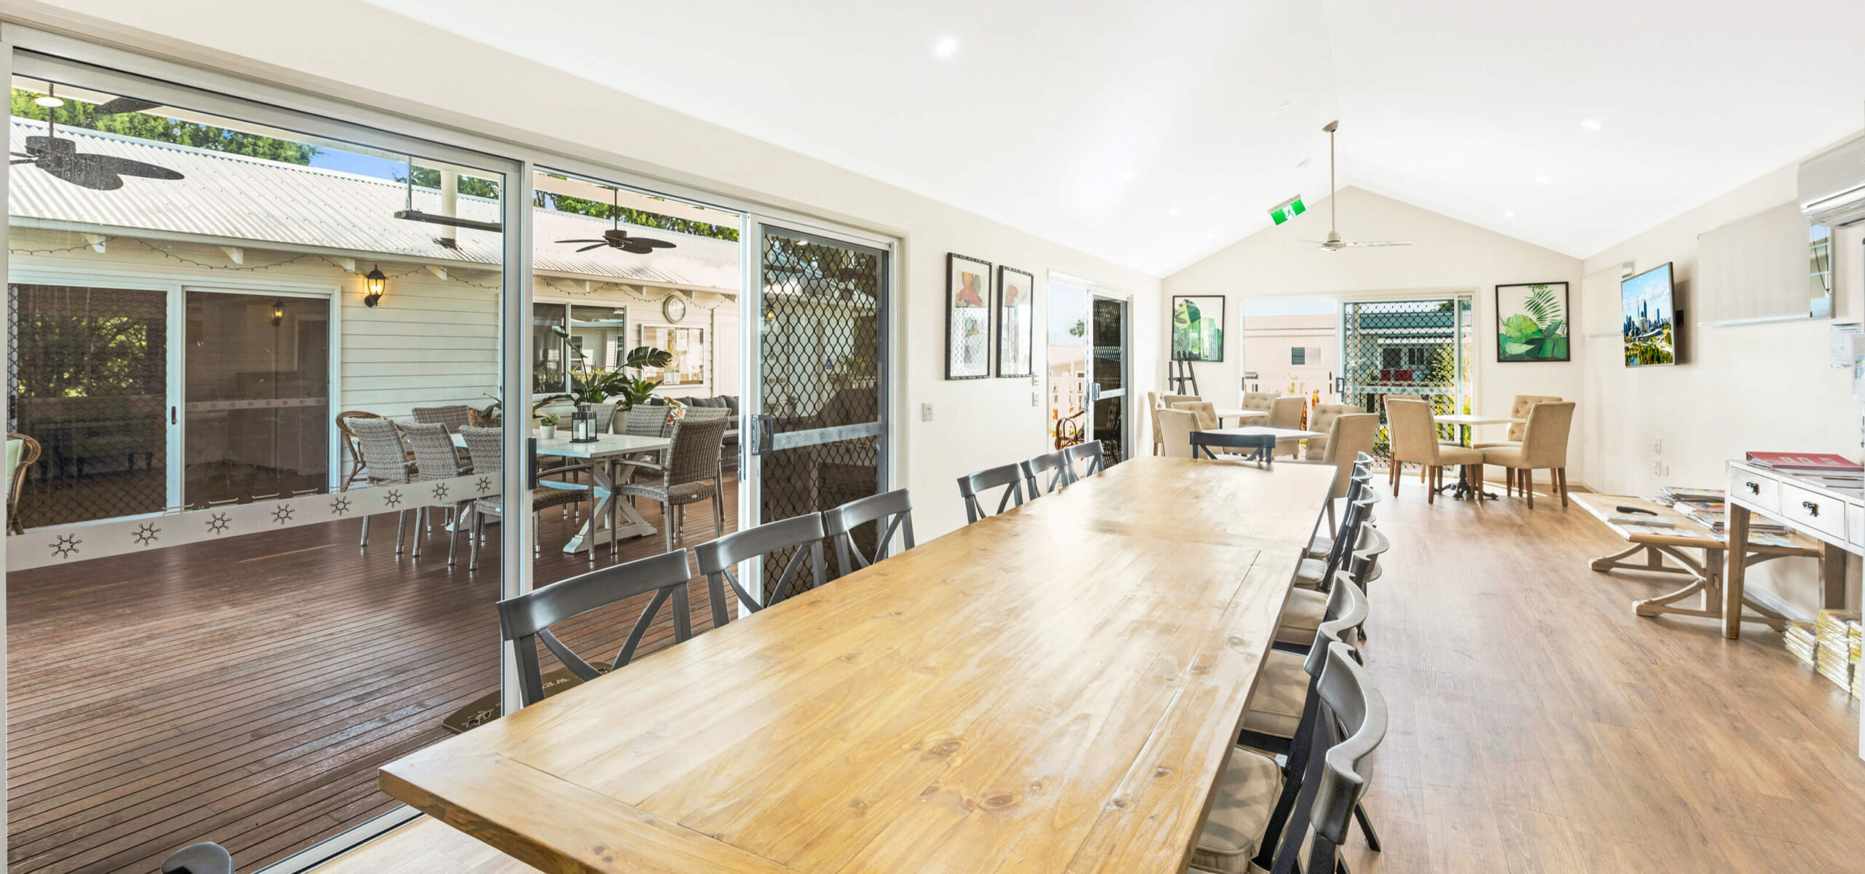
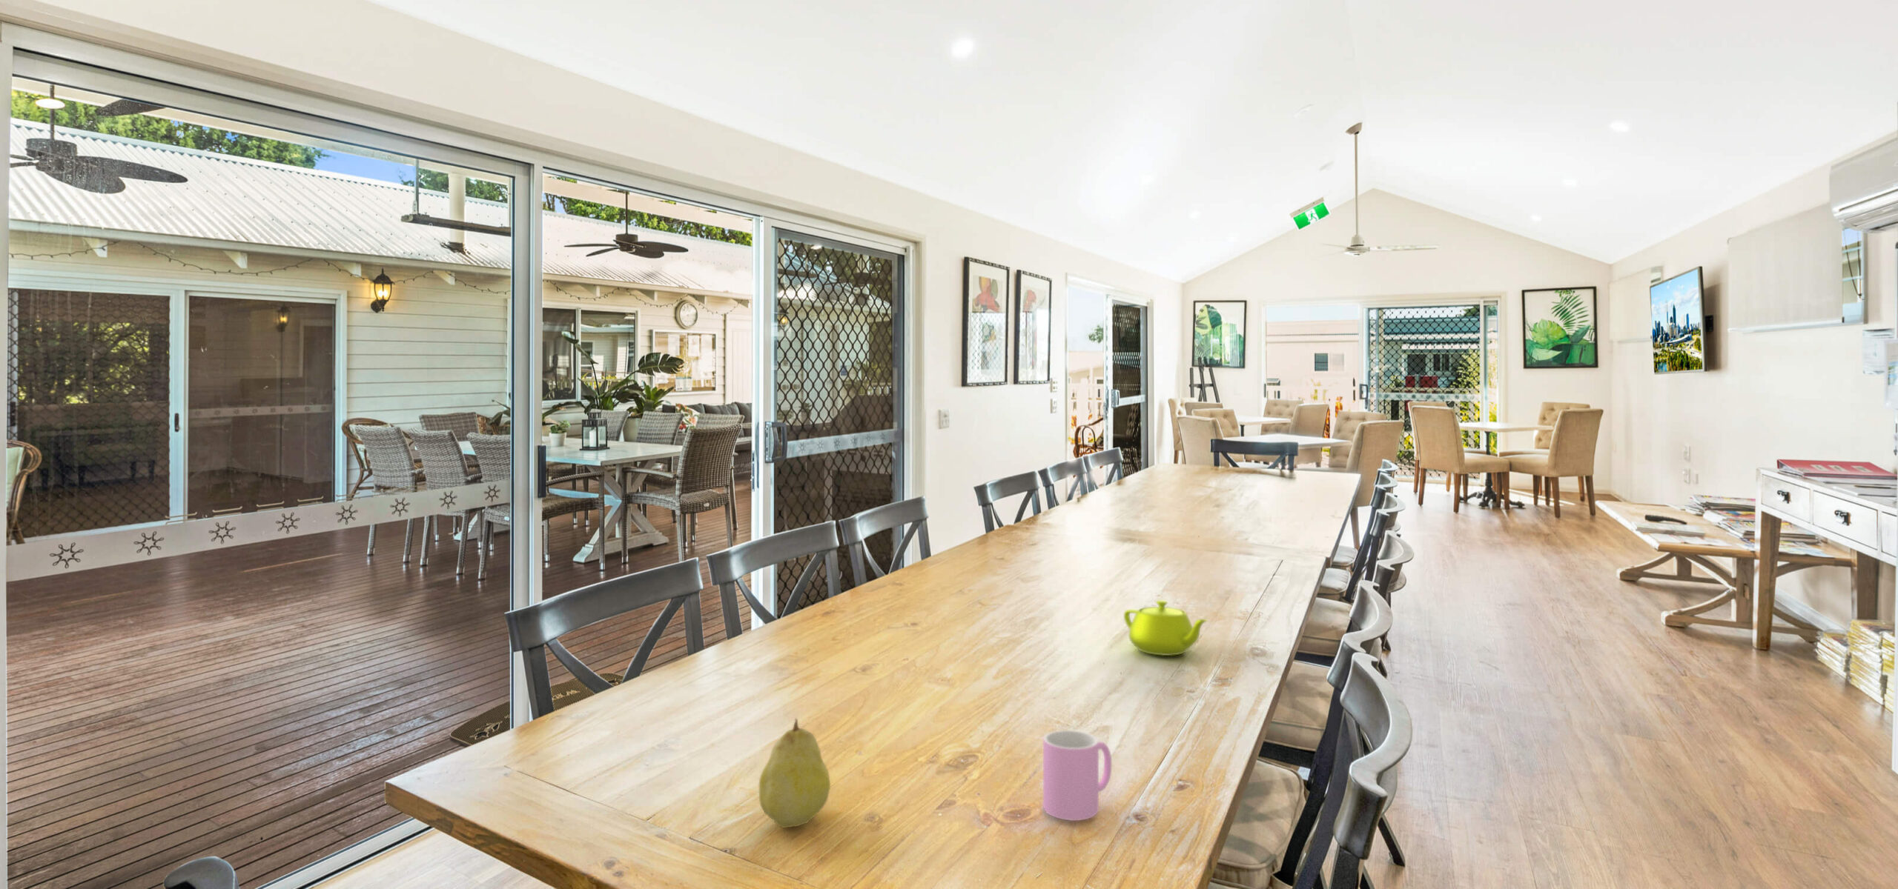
+ fruit (796, 772)
+ teapot (1164, 627)
+ cup (1080, 772)
